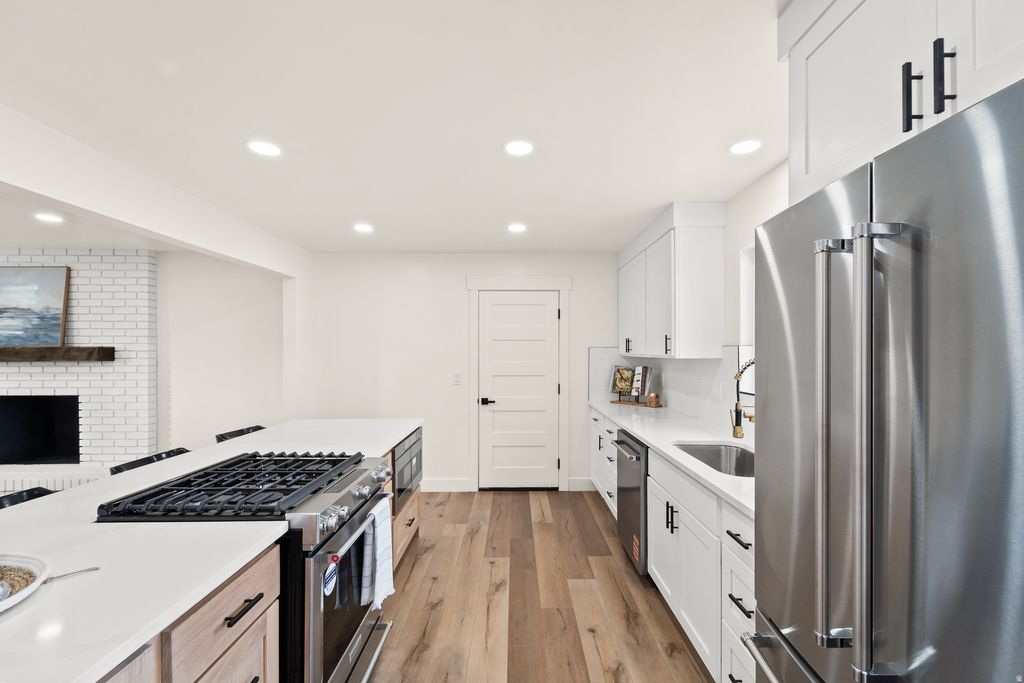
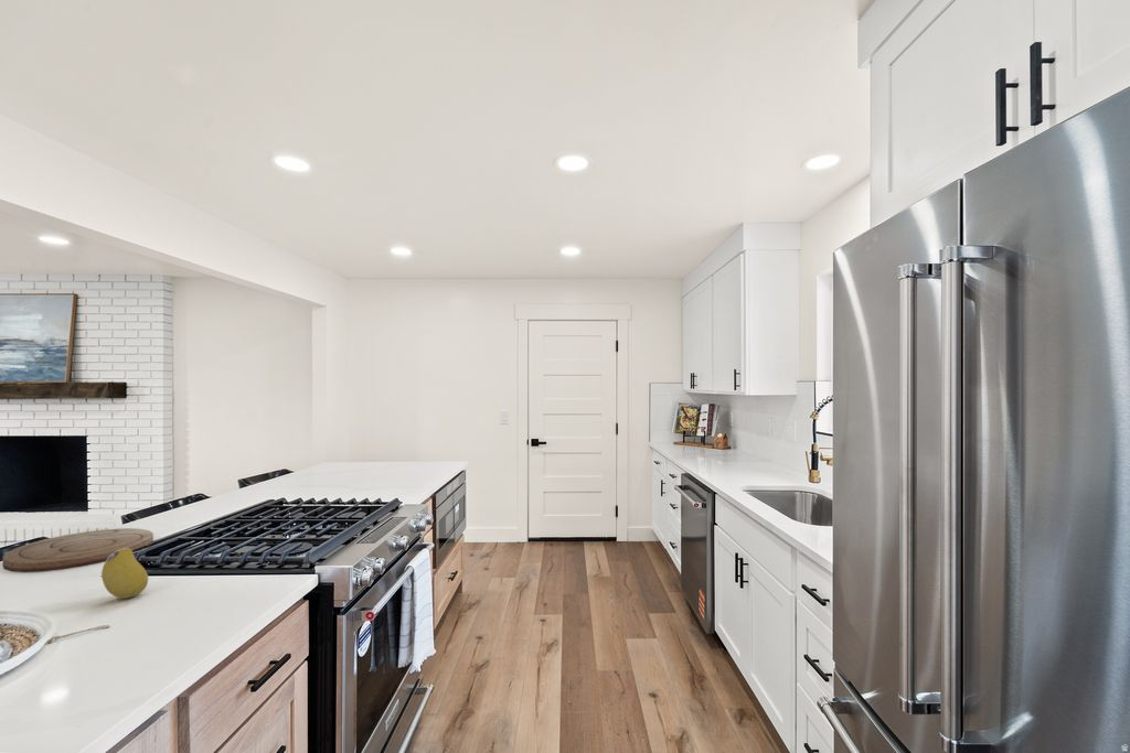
+ cutting board (83, 548)
+ fruit (125, 572)
